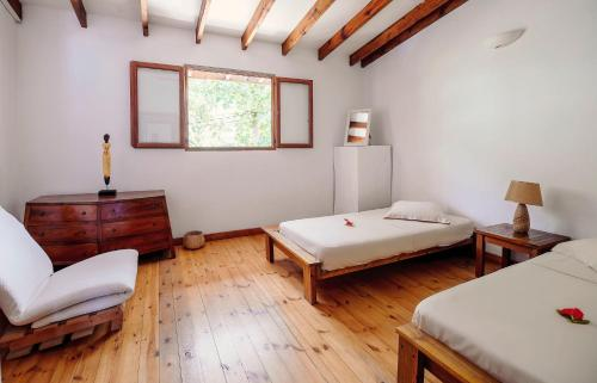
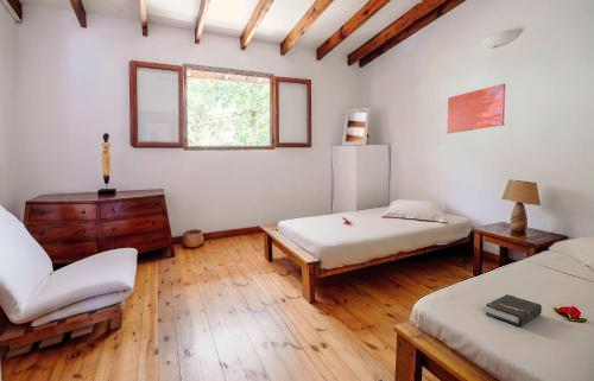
+ wall art (473, 110)
+ hardback book (513, 309)
